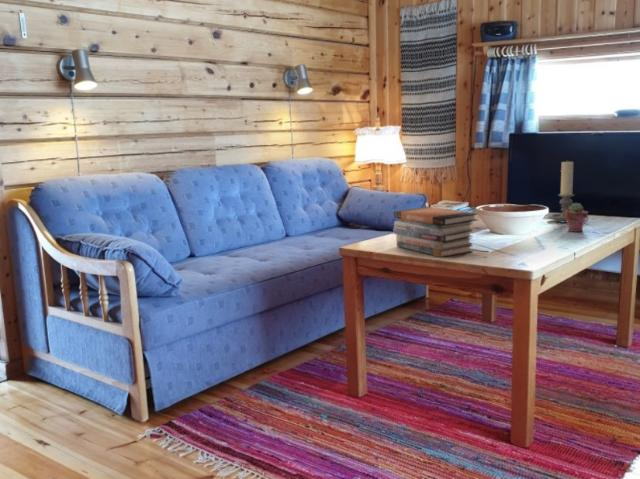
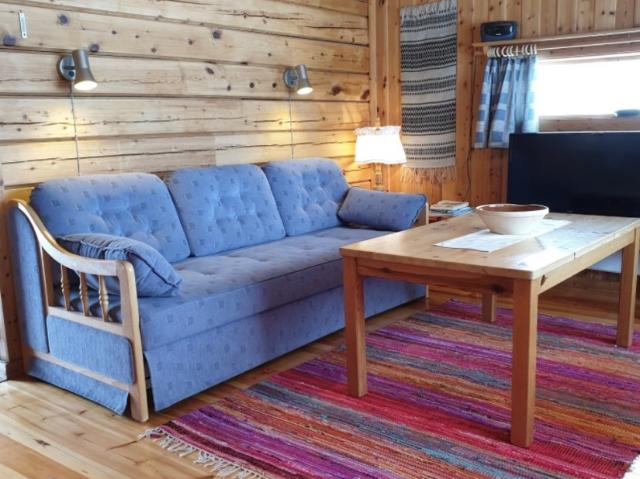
- candle holder (569, 191)
- book stack (433, 230)
- potted succulent (576, 216)
